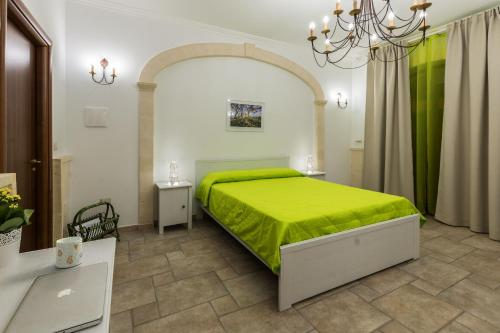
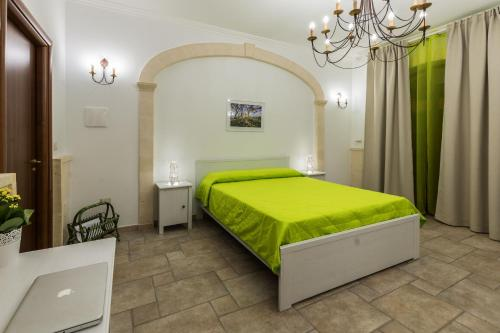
- mug (69, 250)
